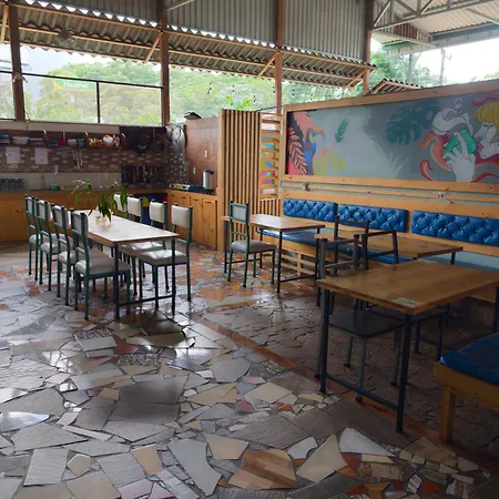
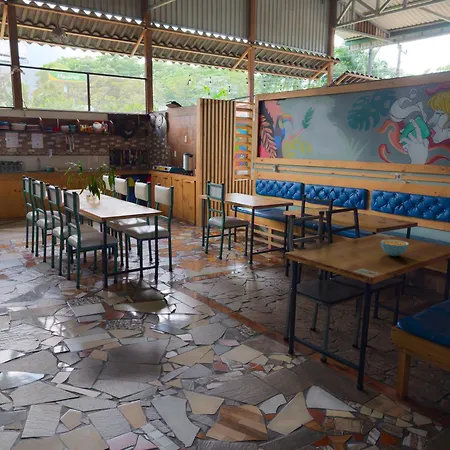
+ cereal bowl (394, 248)
